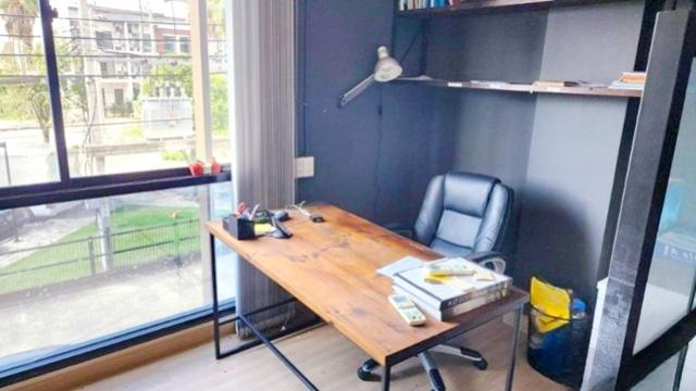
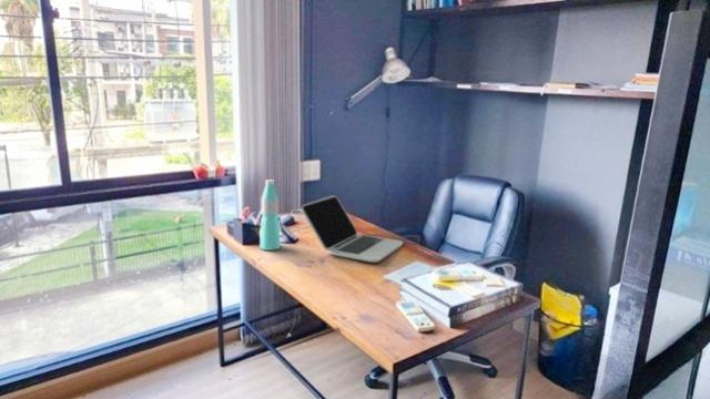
+ laptop (353, 225)
+ water bottle (270, 214)
